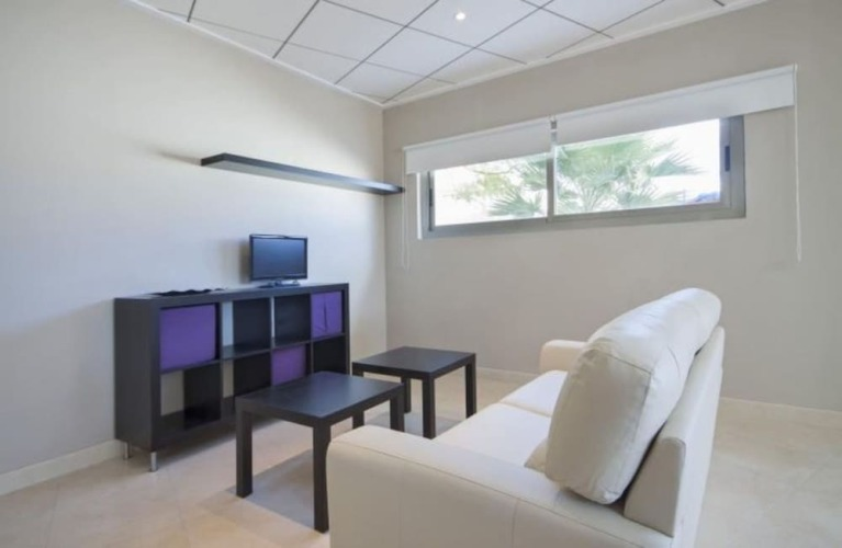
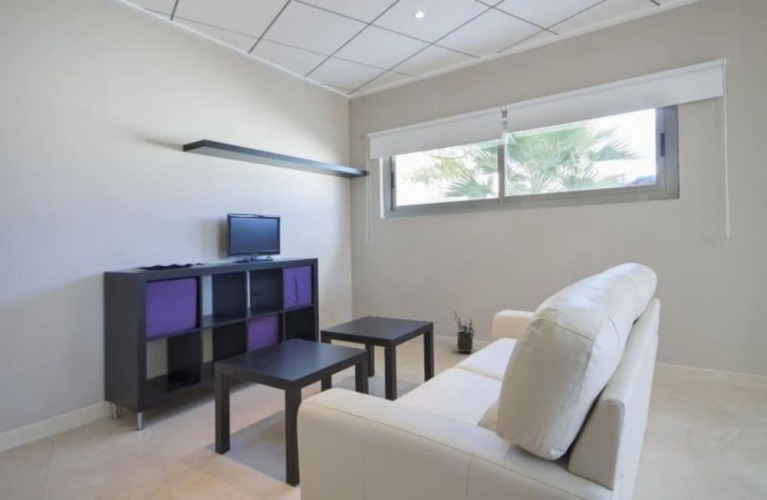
+ potted plant (464, 332)
